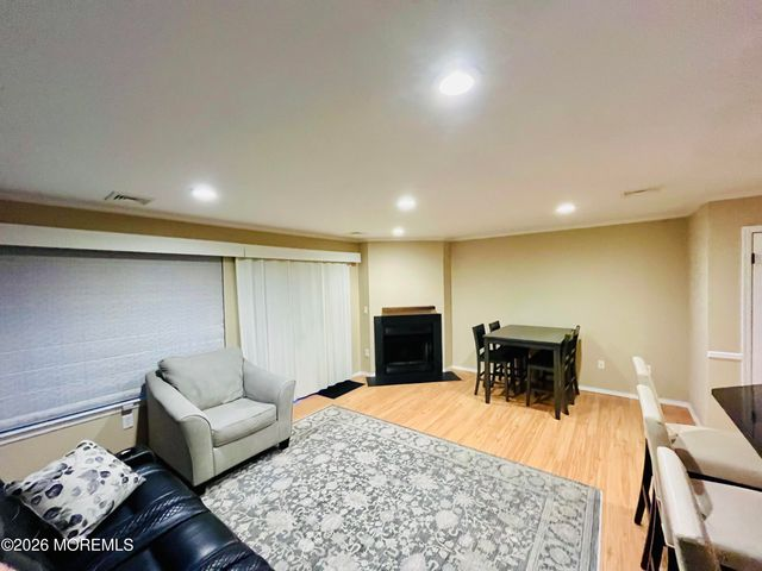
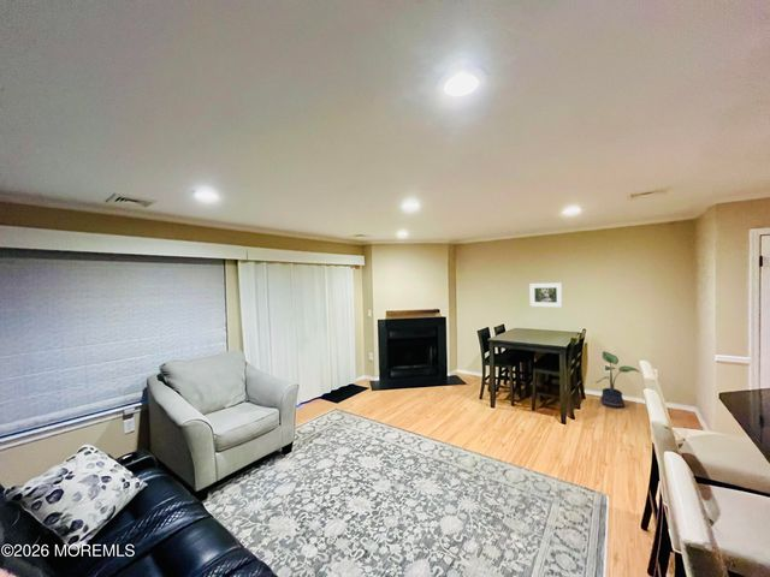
+ potted plant (614, 380)
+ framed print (545, 295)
